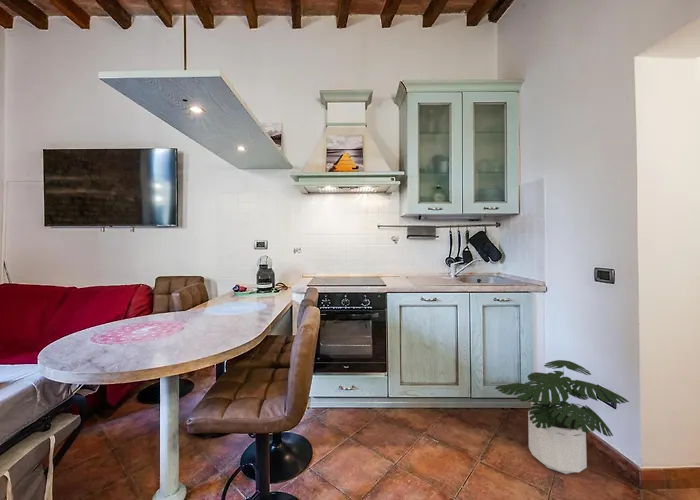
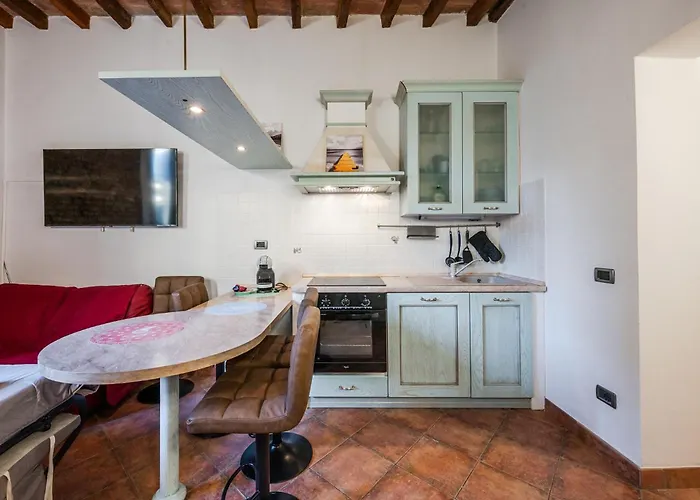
- potted plant (556, 415)
